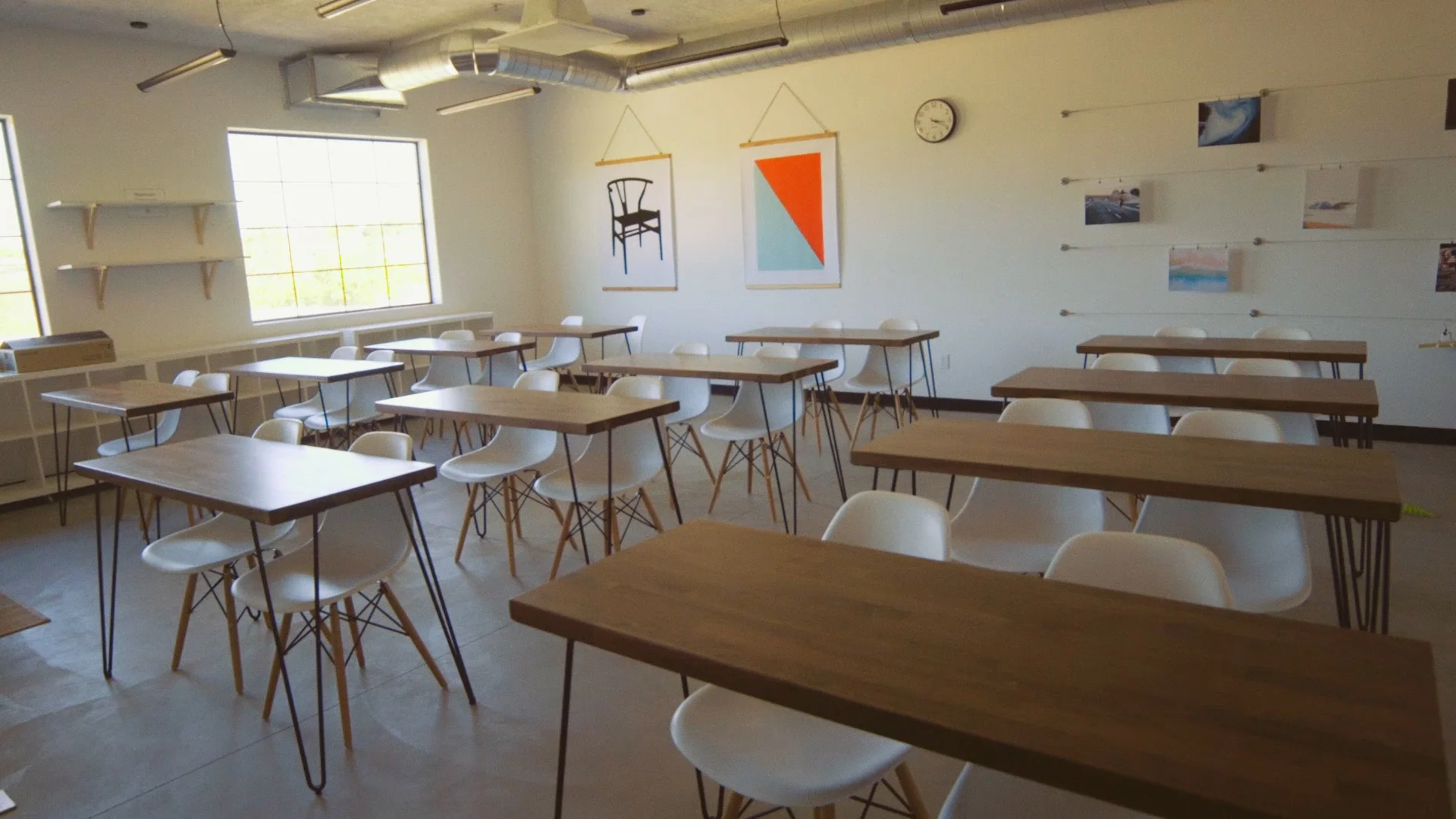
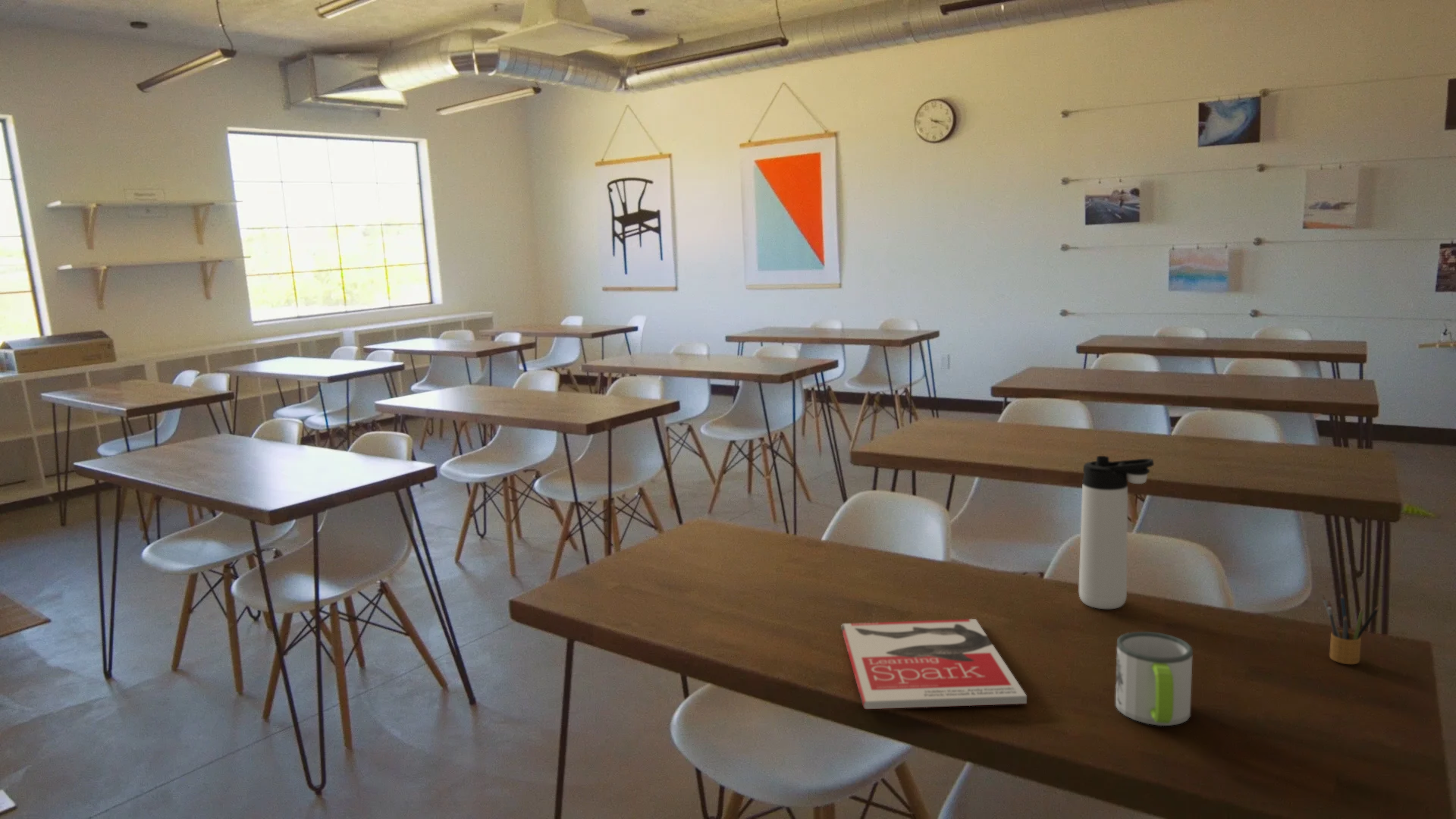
+ mug (1155, 682)
+ pencil box (1348, 629)
+ thermos bottle (1115, 532)
+ book (924, 660)
